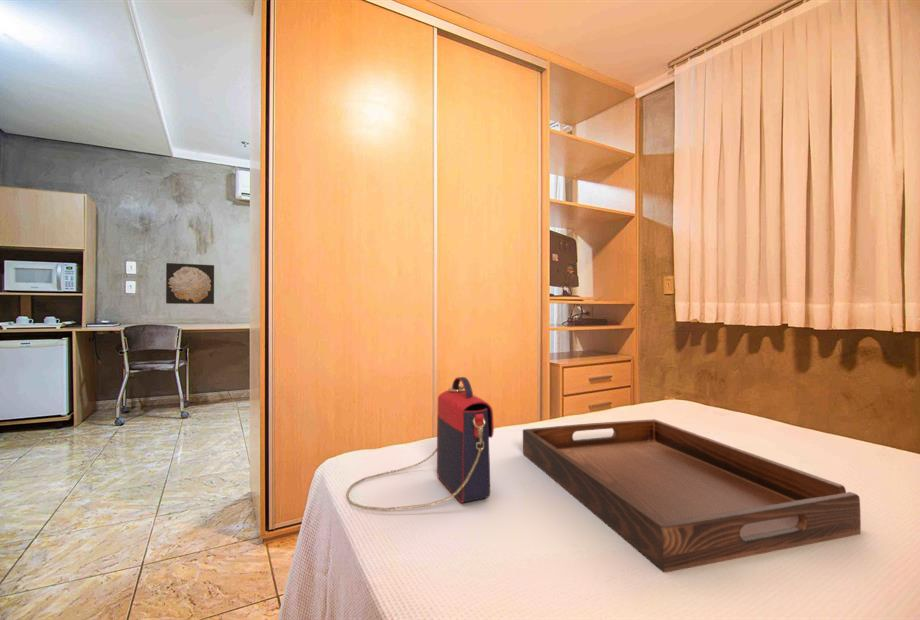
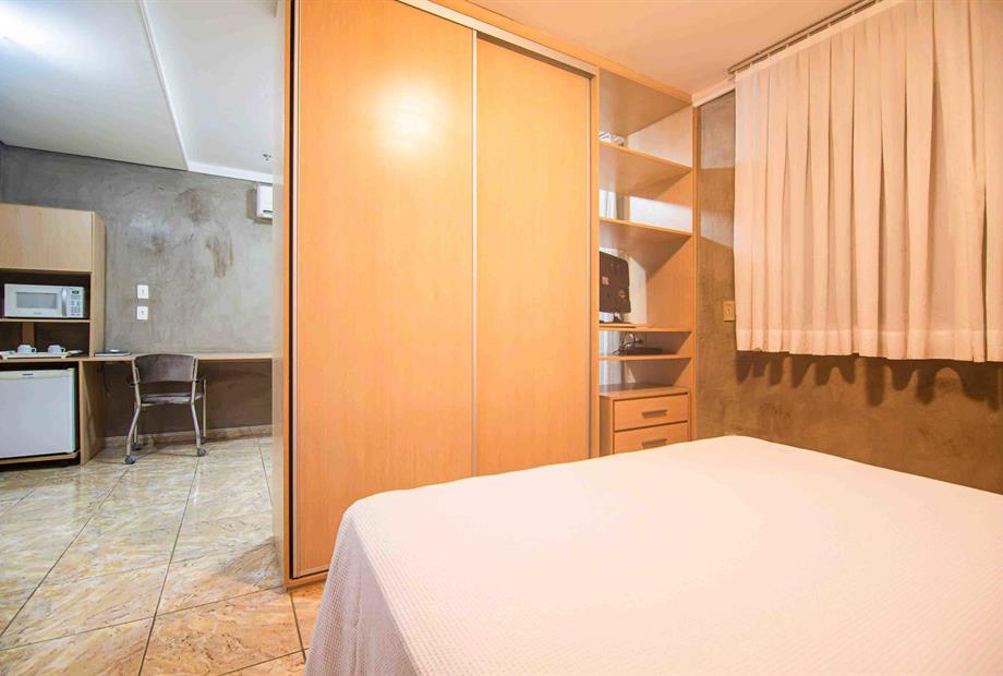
- handbag (437, 434)
- serving tray (657, 470)
- wall art (190, 284)
